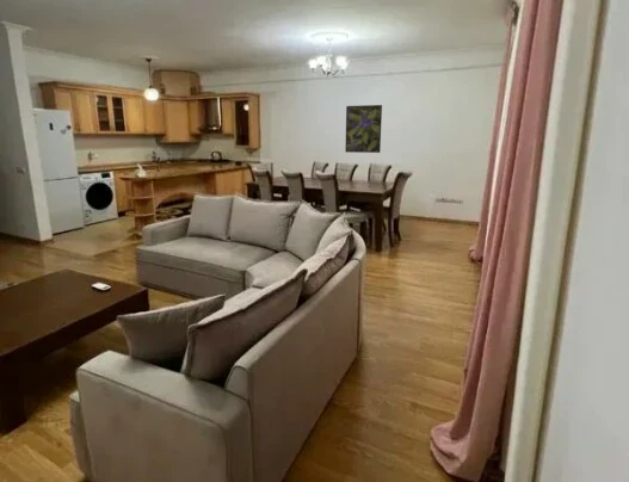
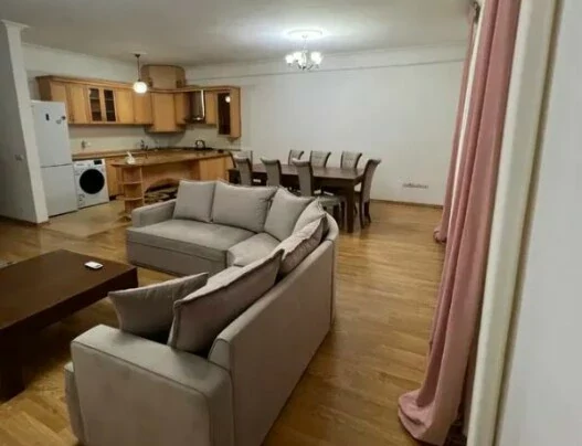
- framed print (363, 129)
